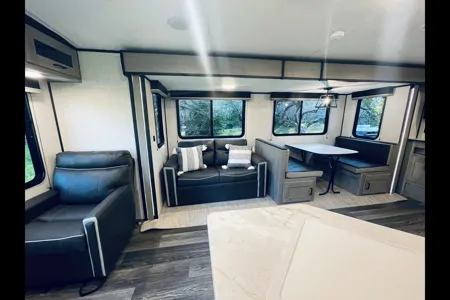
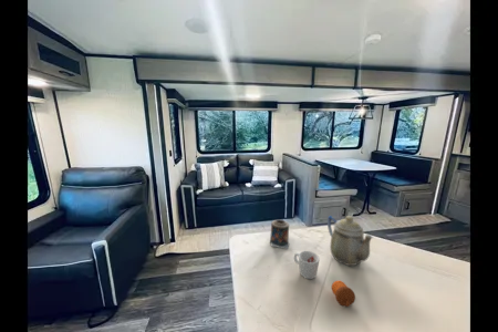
+ candle (280, 232)
+ teapot (347, 237)
+ cup (304, 263)
+ acorn (342, 292)
